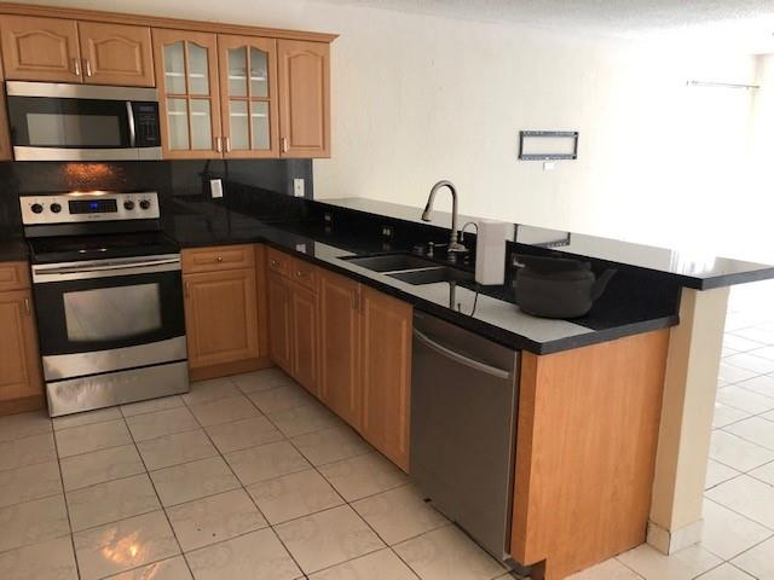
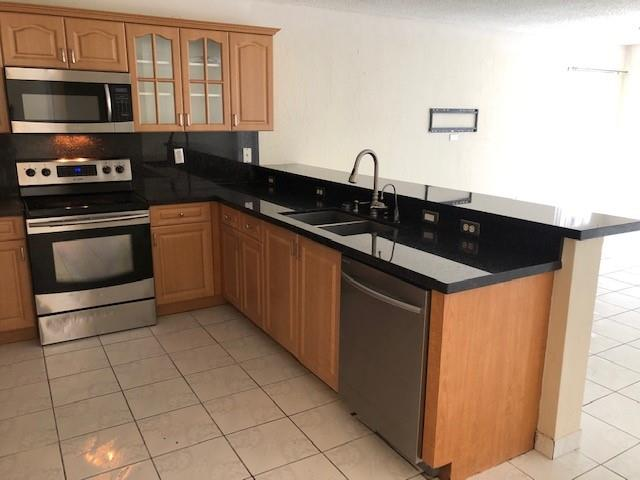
- soap dispenser (490, 251)
- kettle (556, 282)
